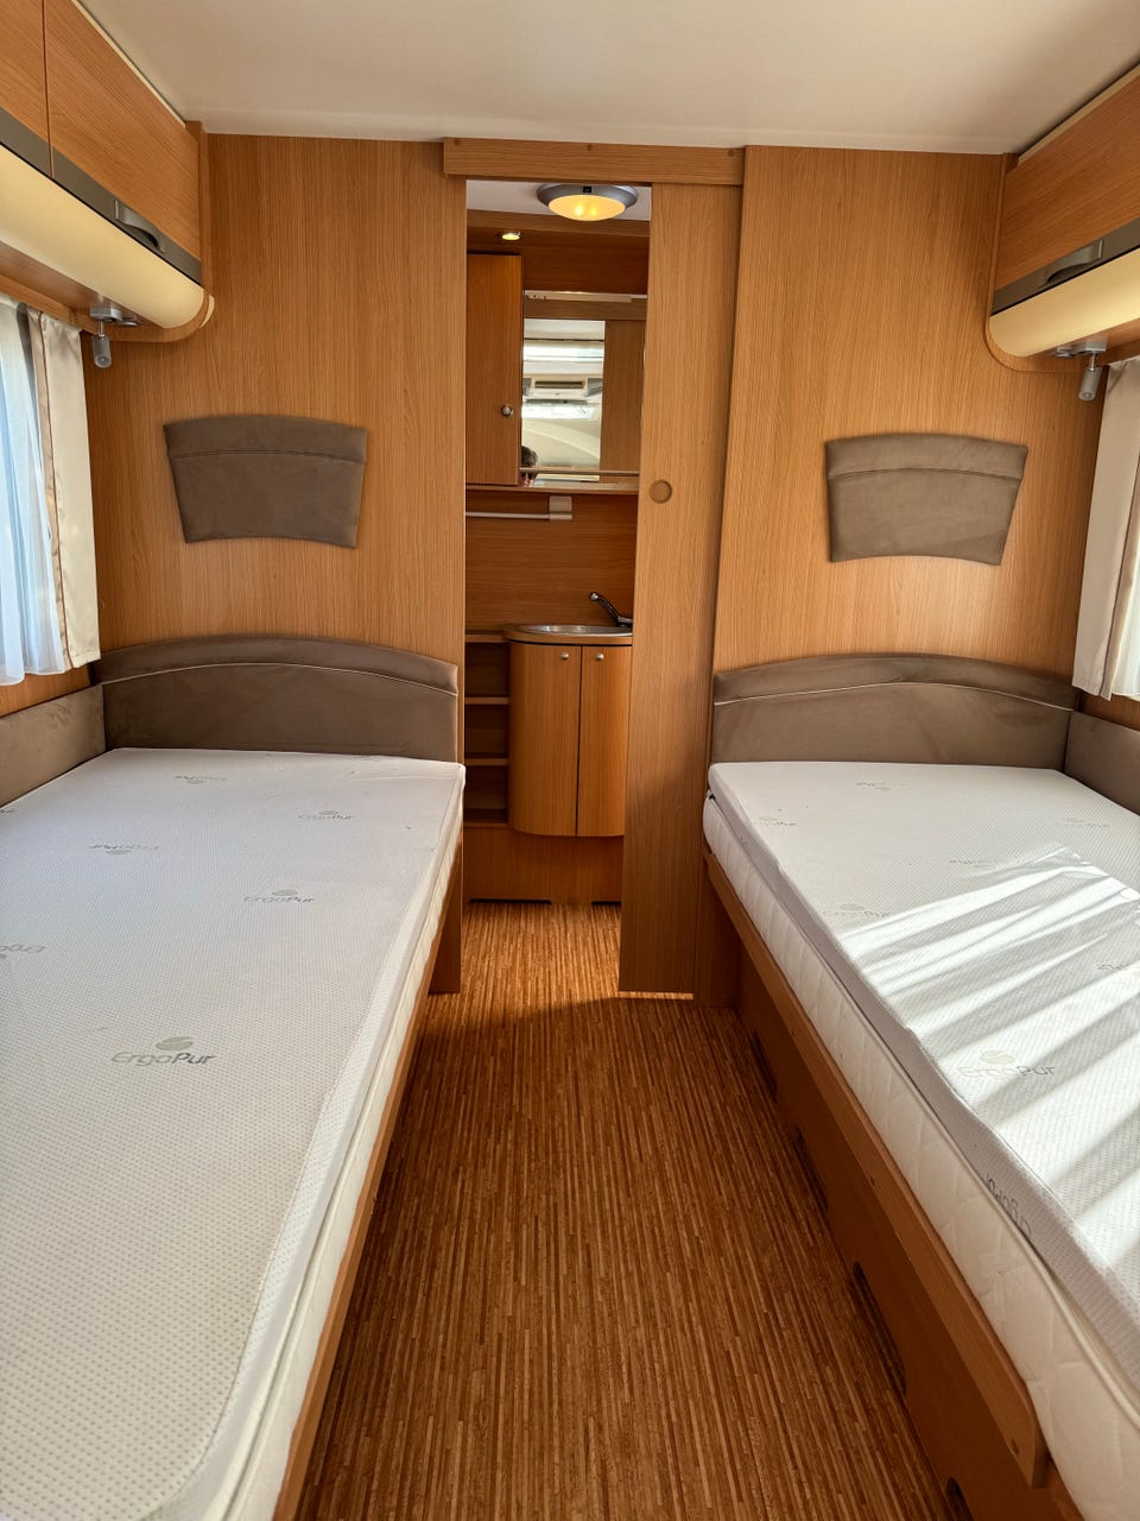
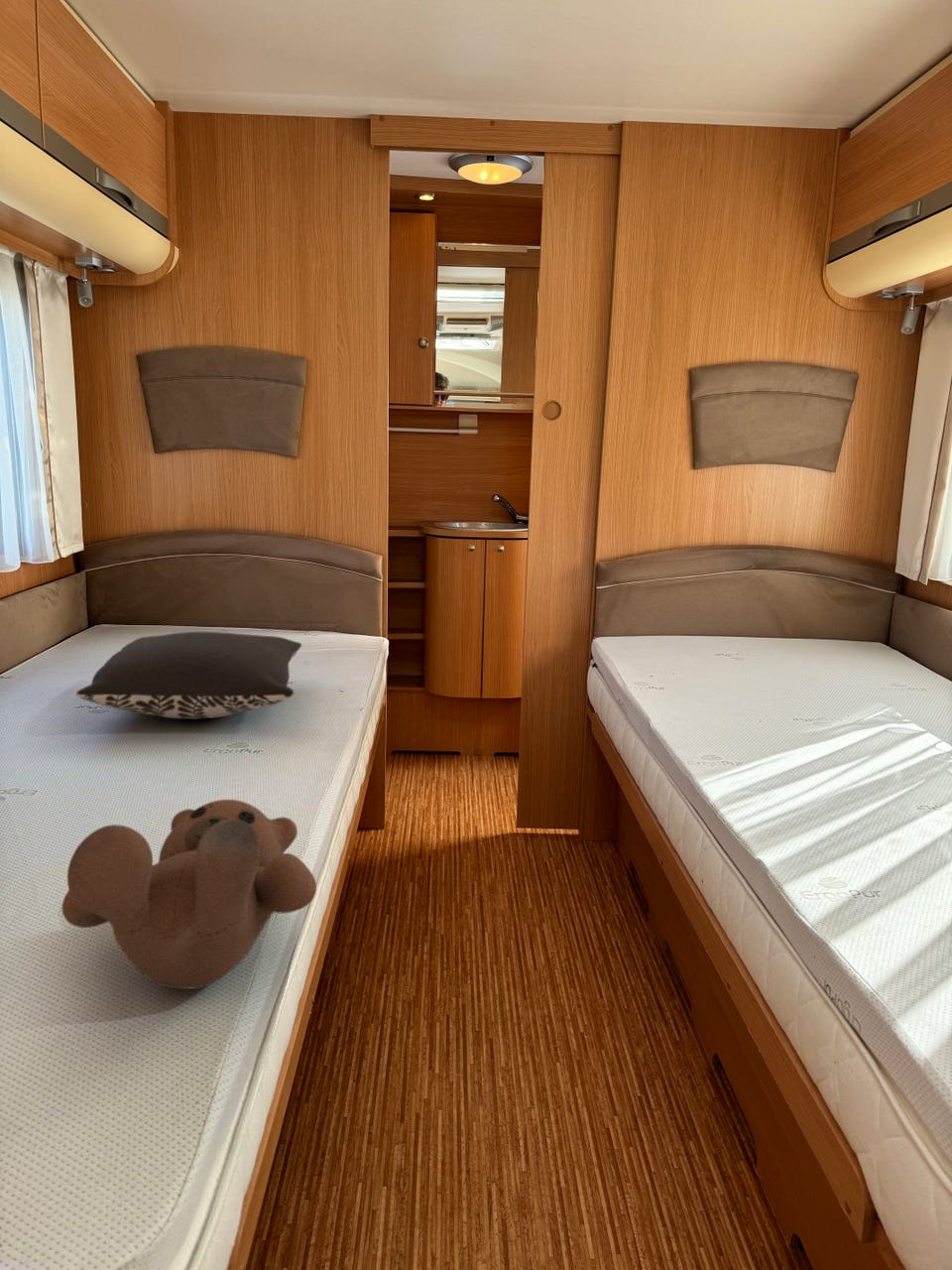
+ pillow (202, 669)
+ teddy bear (201, 863)
